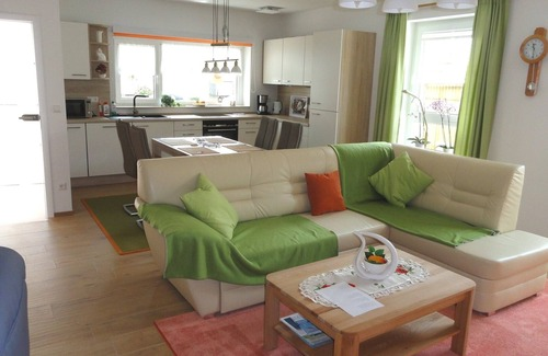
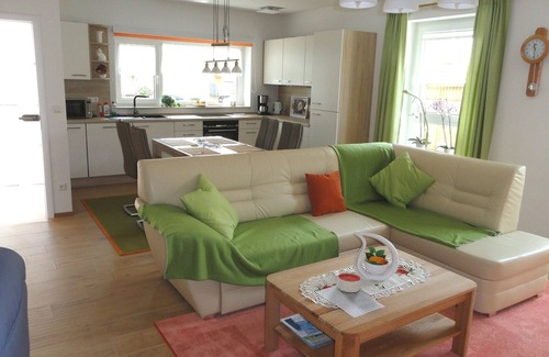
+ candle (348, 281)
